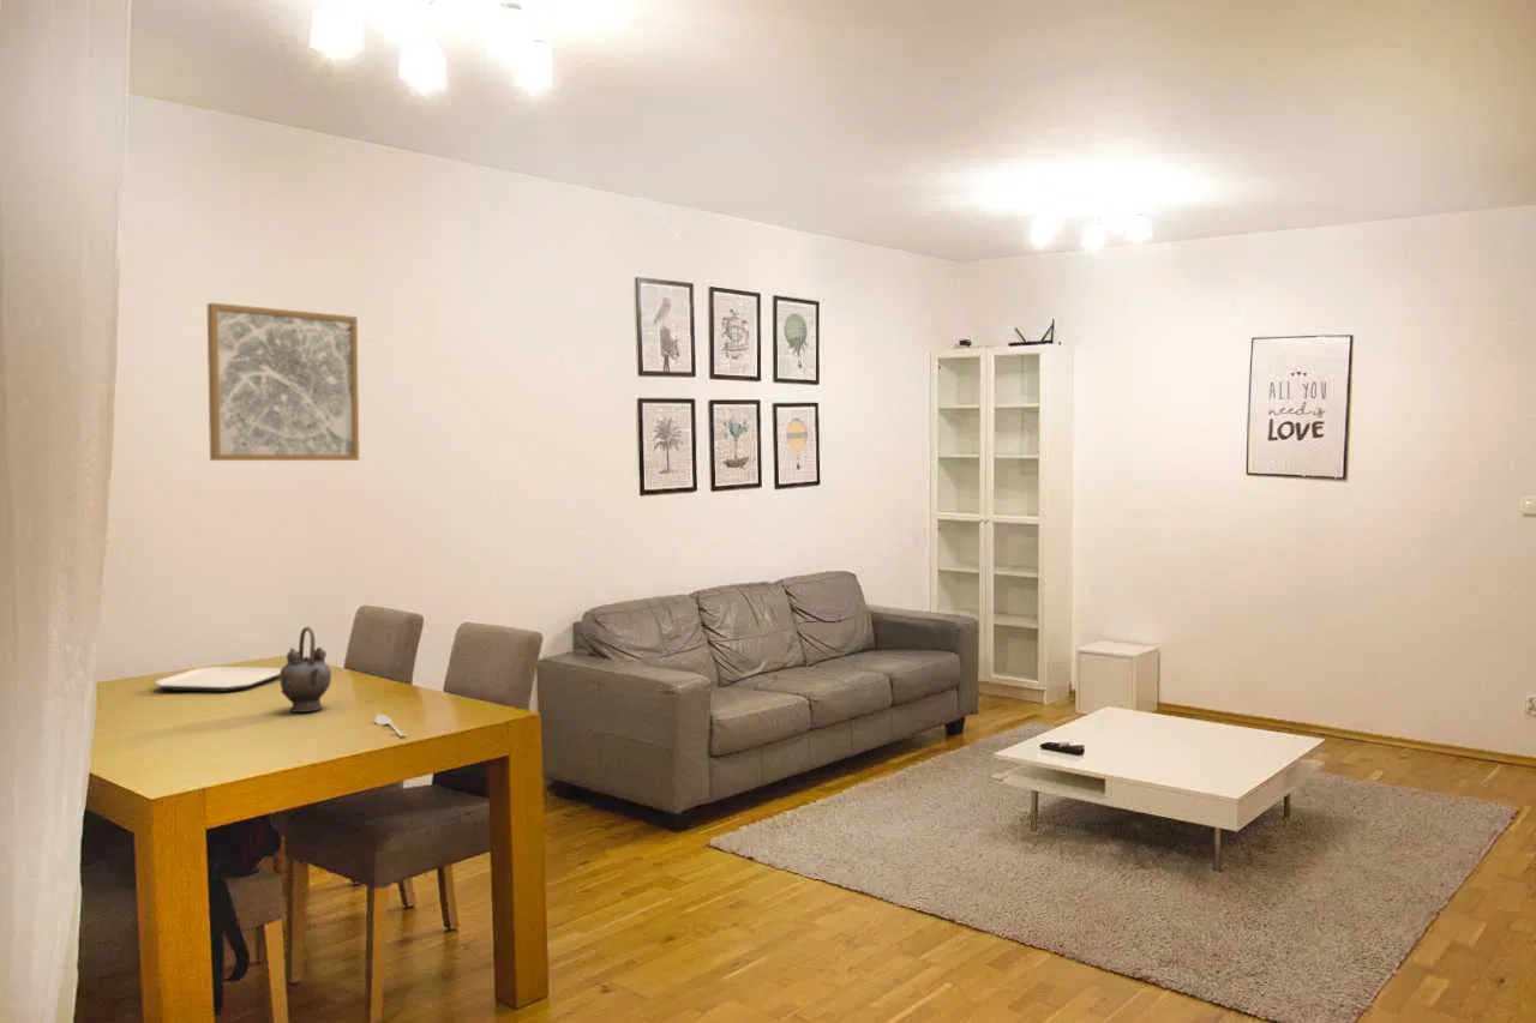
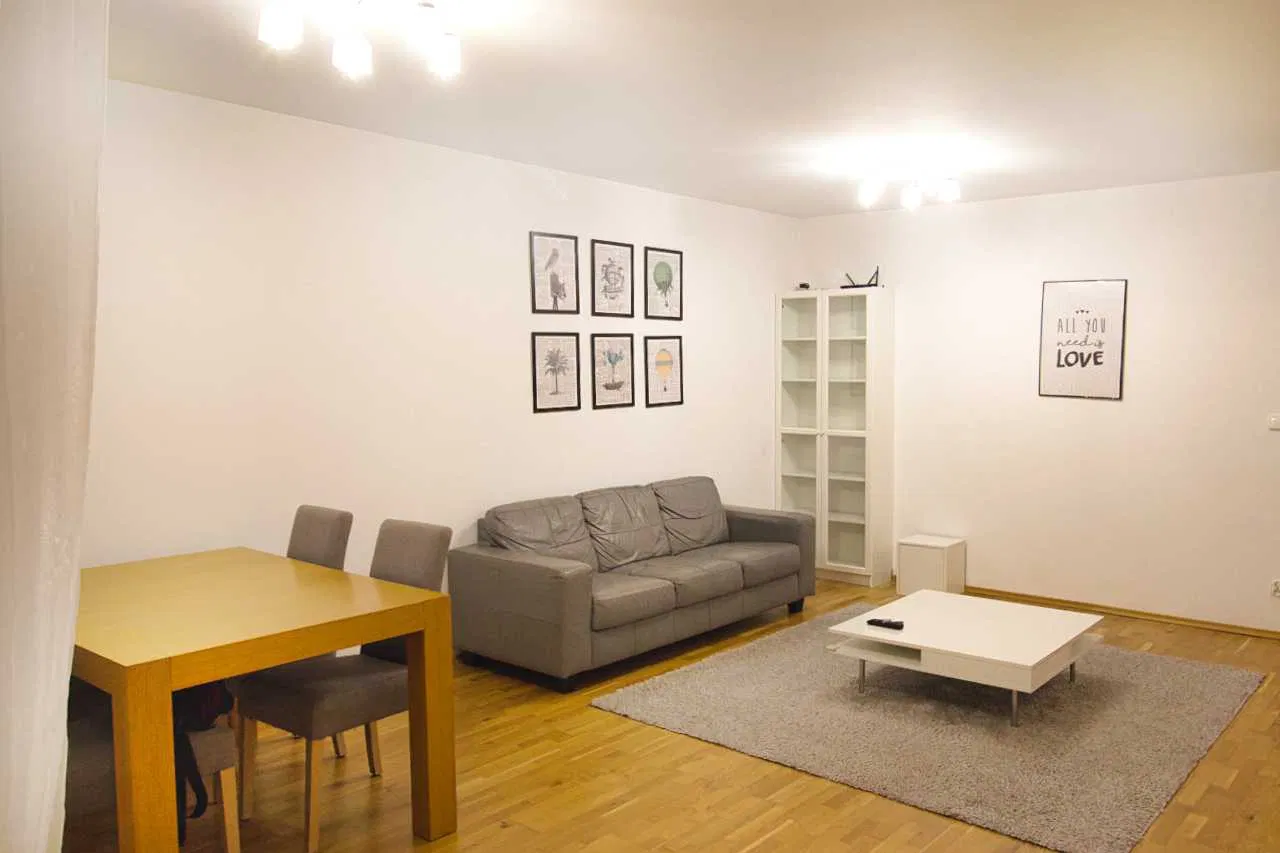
- wall art (286, 385)
- plate (221, 679)
- teapot (306, 669)
- spoon (391, 724)
